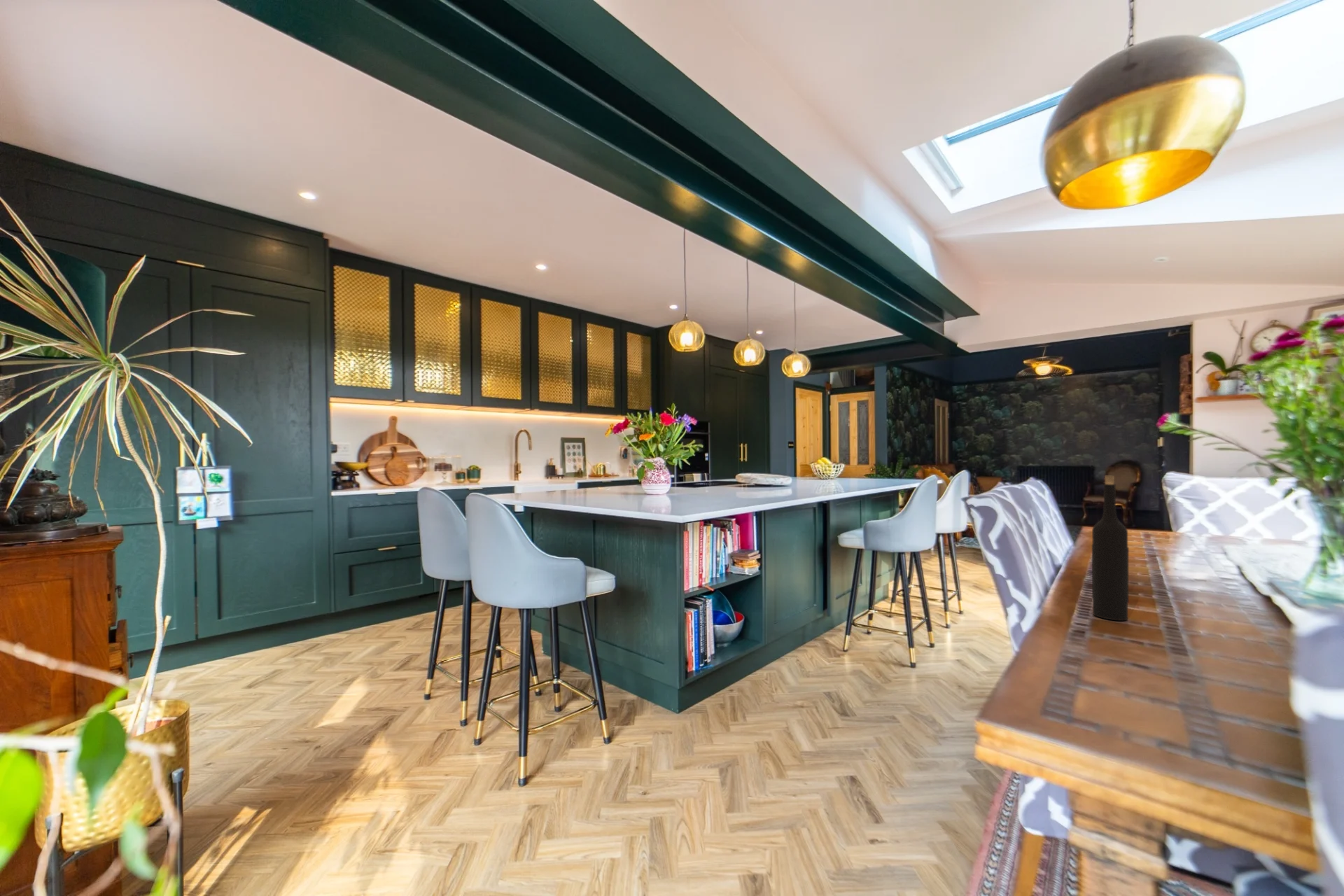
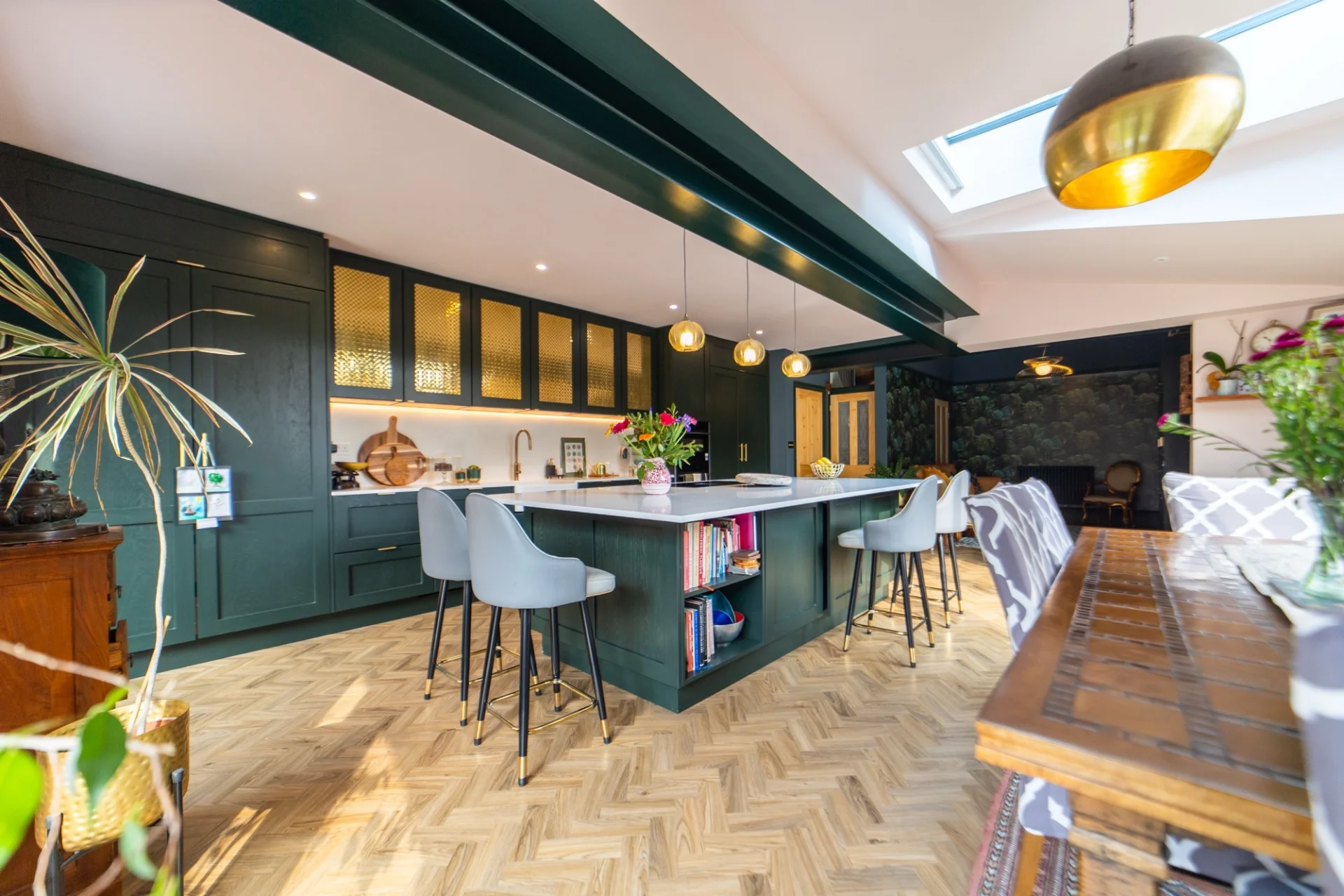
- wine bottle (1110, 546)
